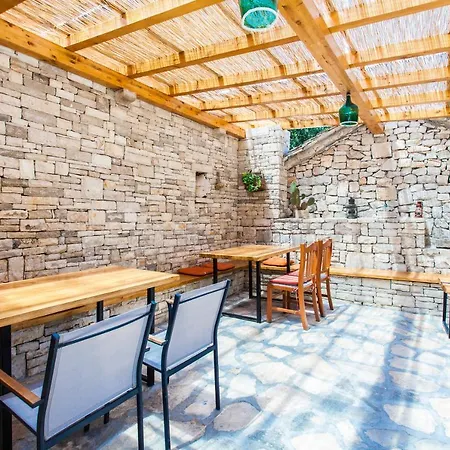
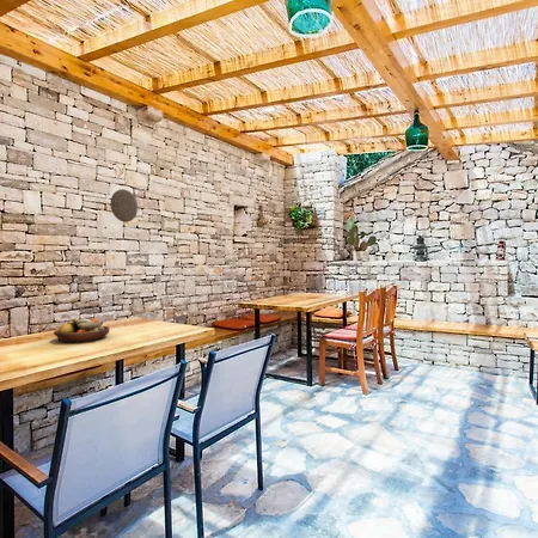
+ decorative plate (124, 206)
+ fruit bowl (82, 326)
